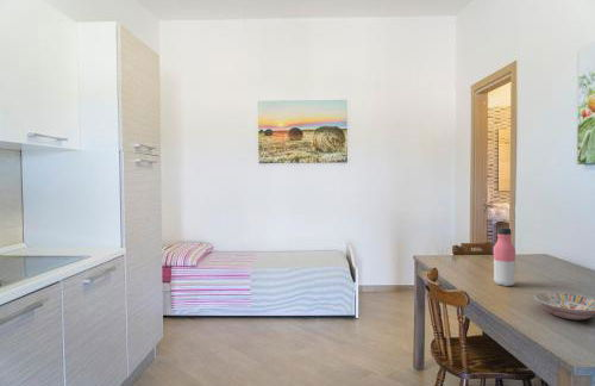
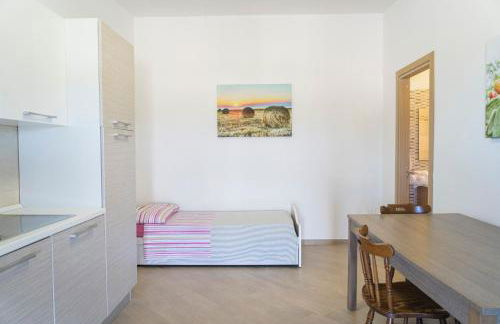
- water bottle (503, 255)
- bowl (568, 307)
